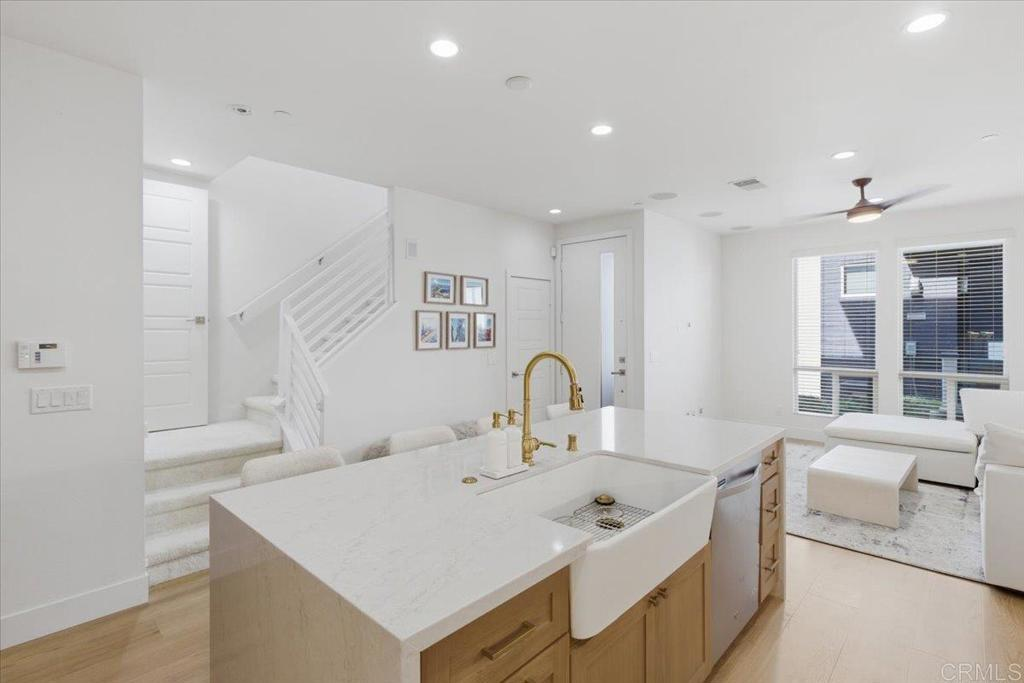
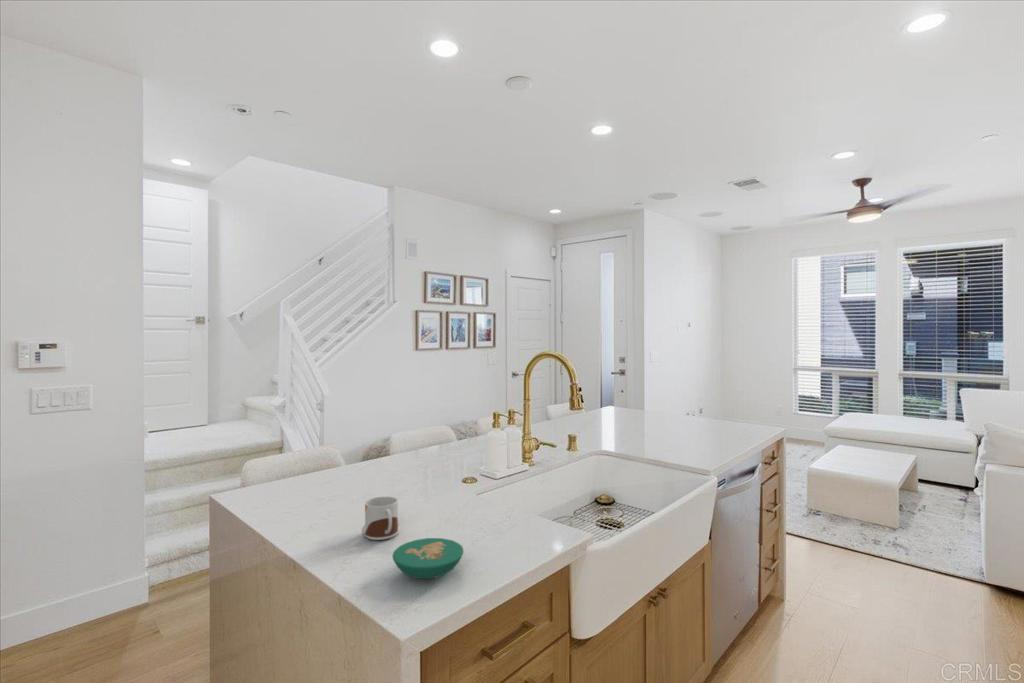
+ bowl (428, 561)
+ mug (383, 520)
